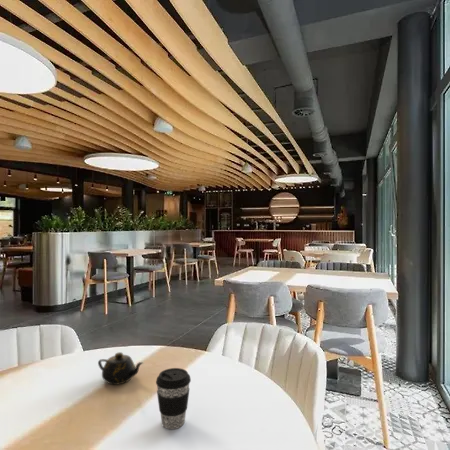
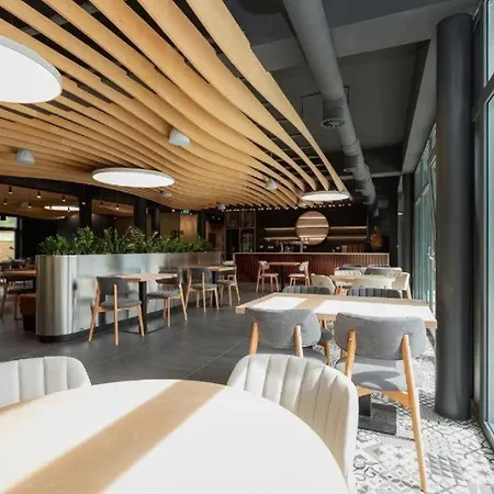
- teapot (120, 366)
- coffee cup (173, 398)
